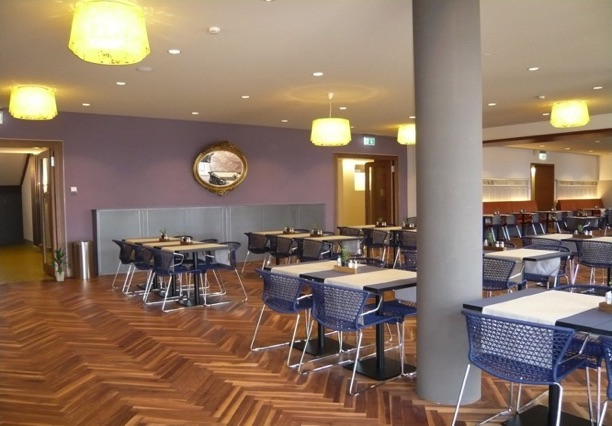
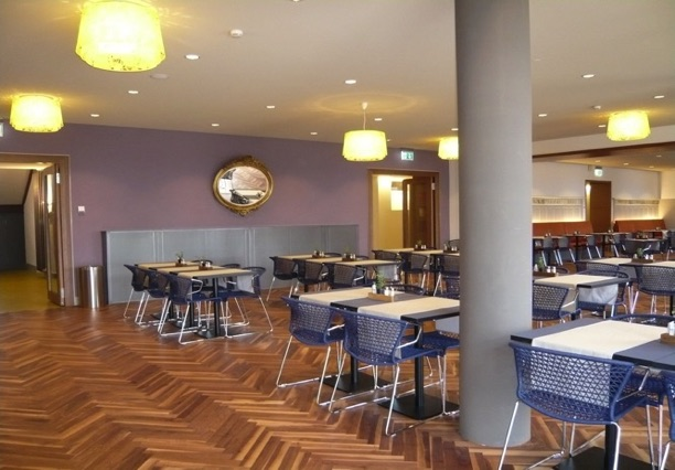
- indoor plant (59, 263)
